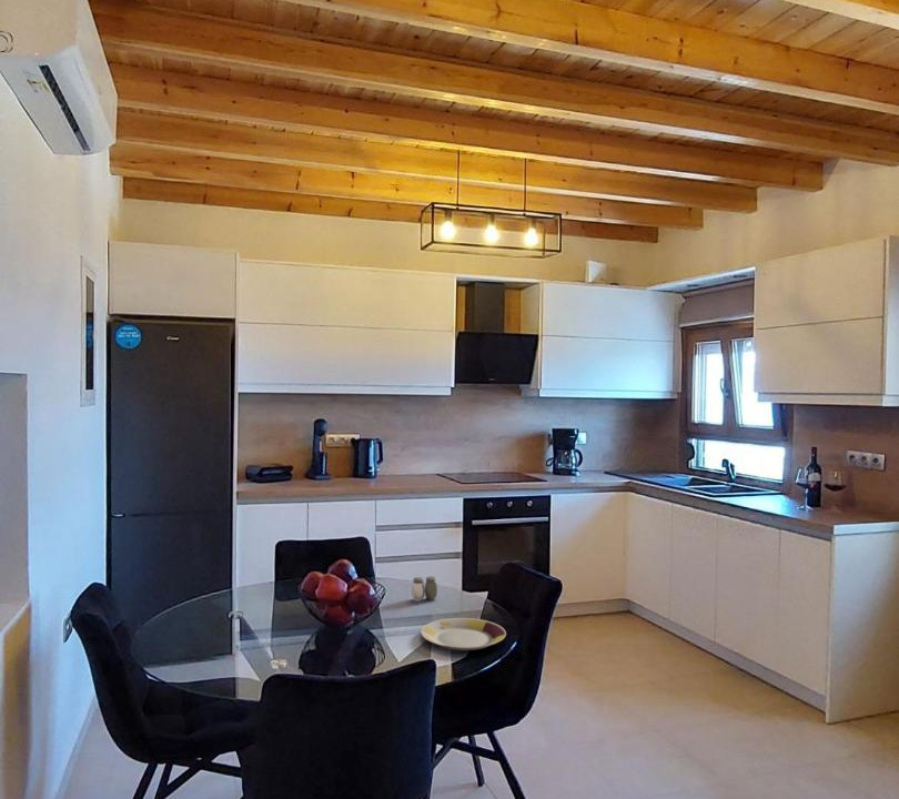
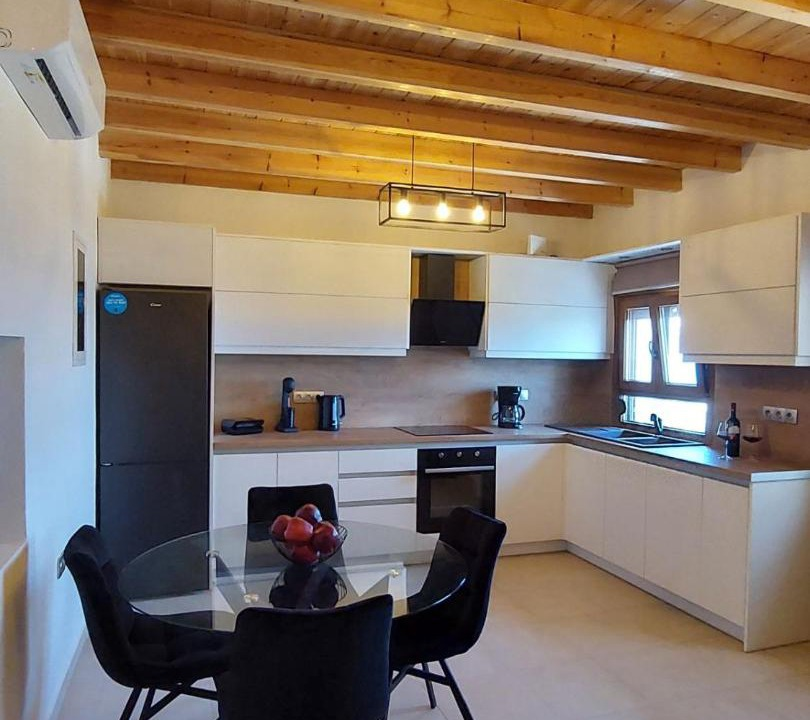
- salt and pepper shaker (425, 588)
- plate (463, 635)
